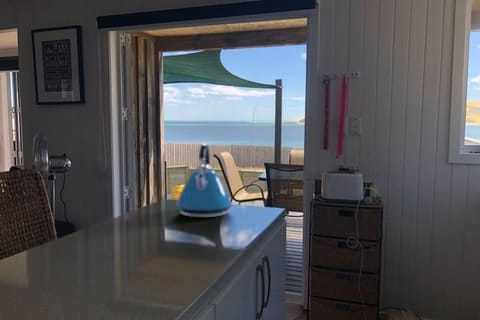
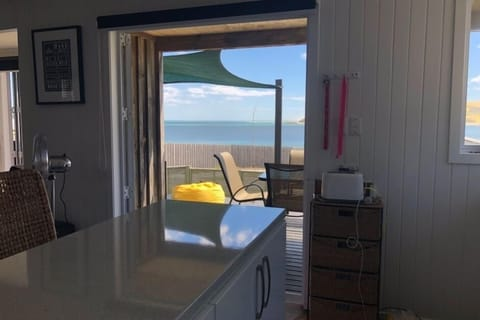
- kettle (204, 177)
